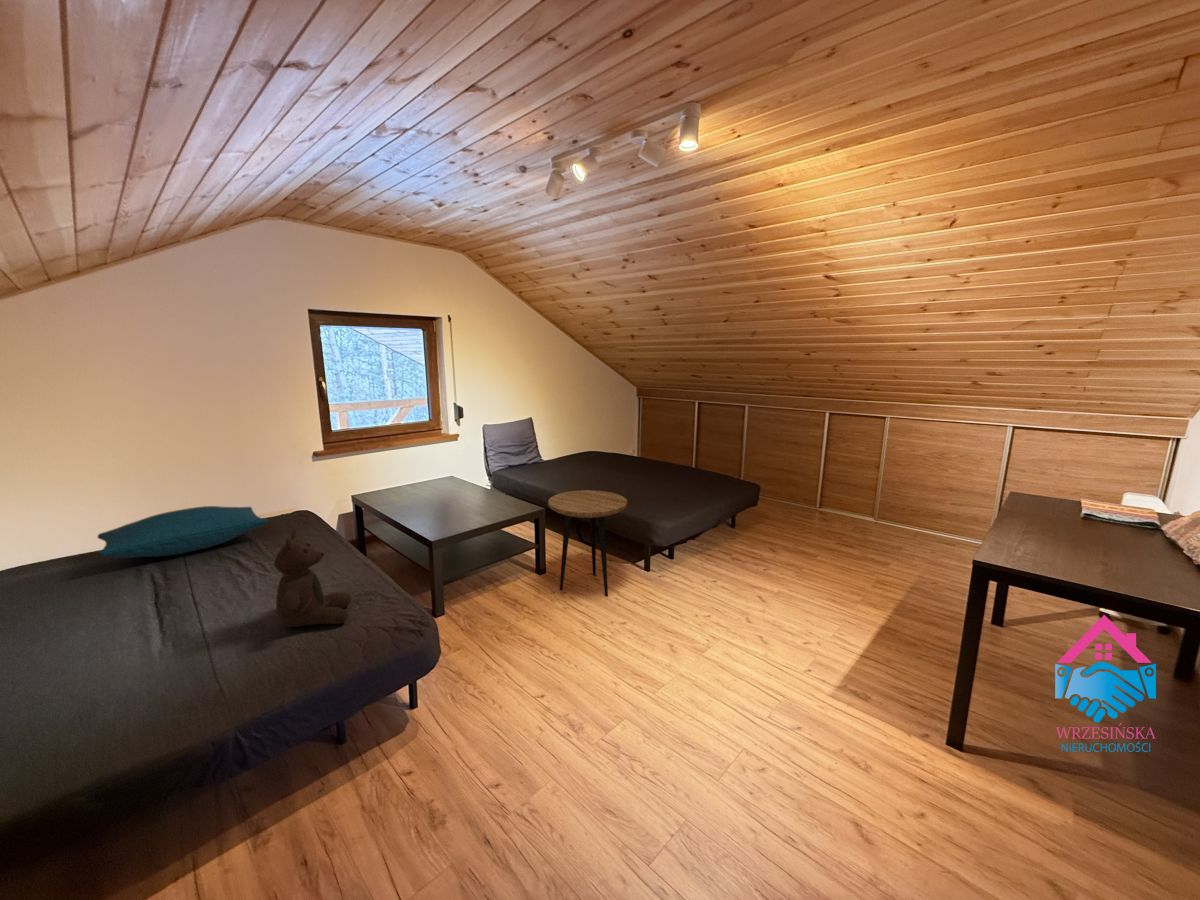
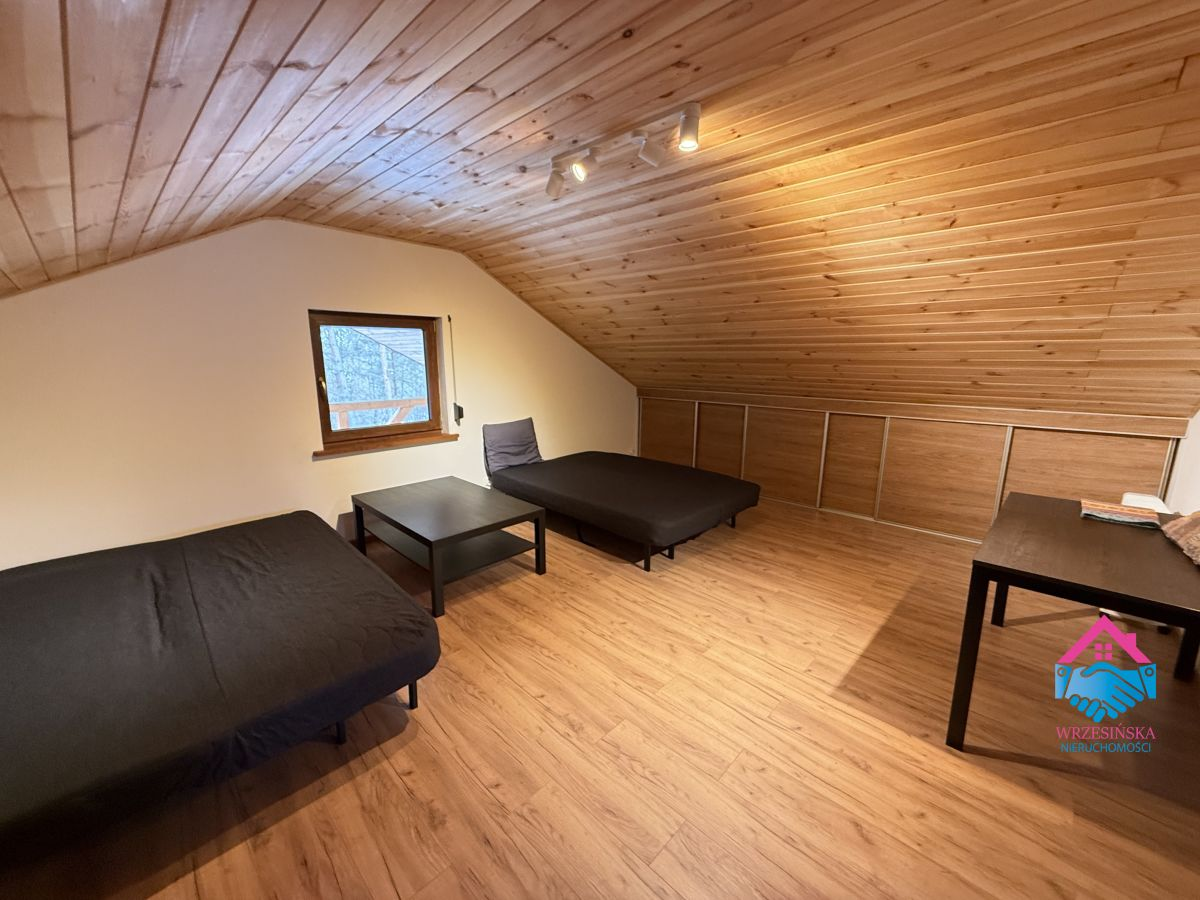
- pillow (186, 530)
- side table (591, 544)
- teddy bear (312, 576)
